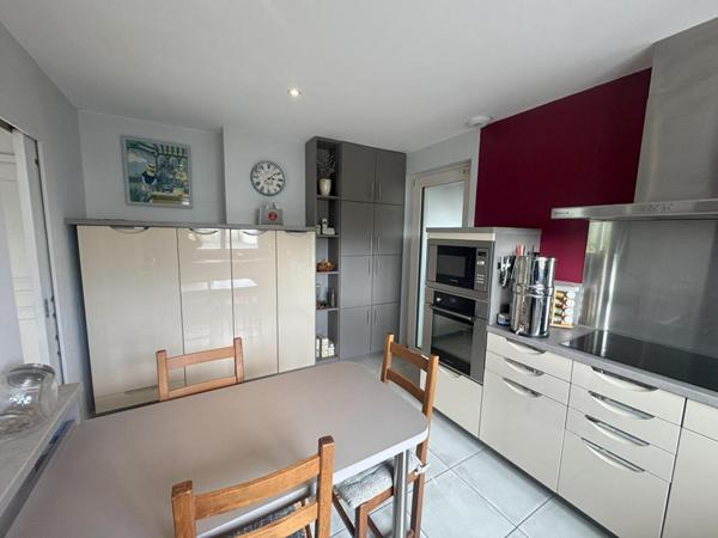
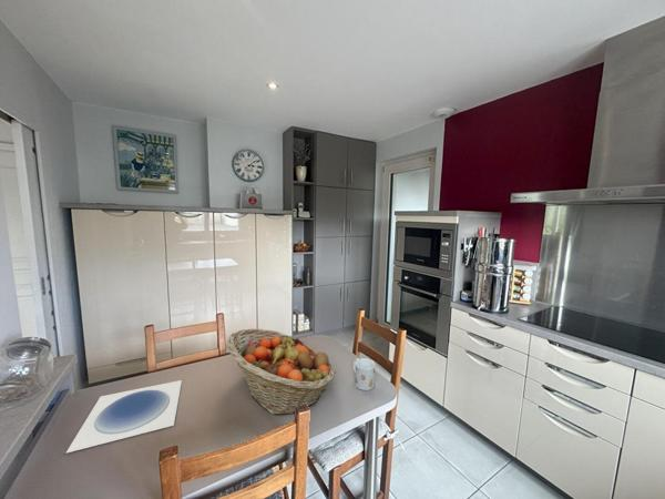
+ plate (134, 406)
+ fruit basket (280, 361)
+ mug (361, 371)
